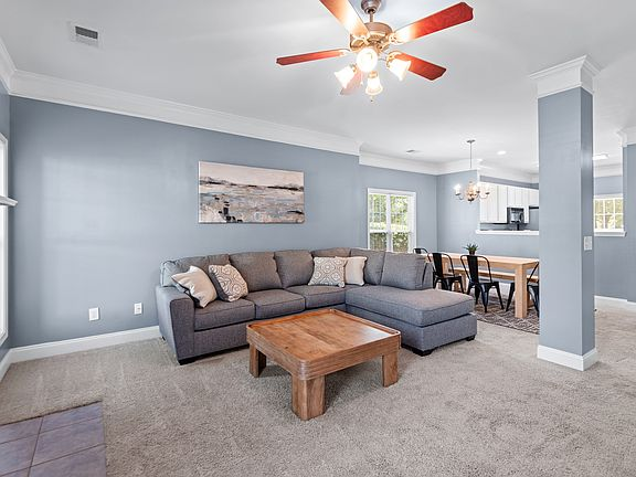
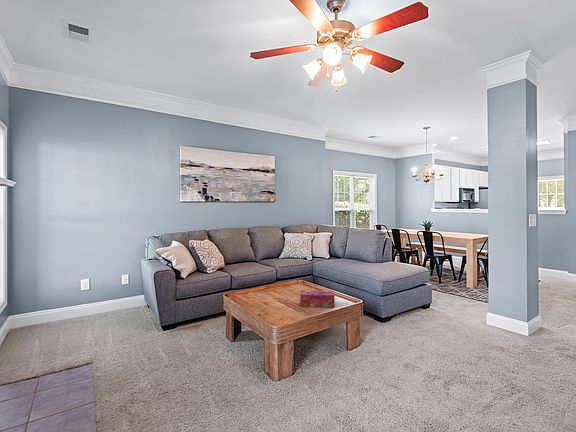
+ tissue box (317, 298)
